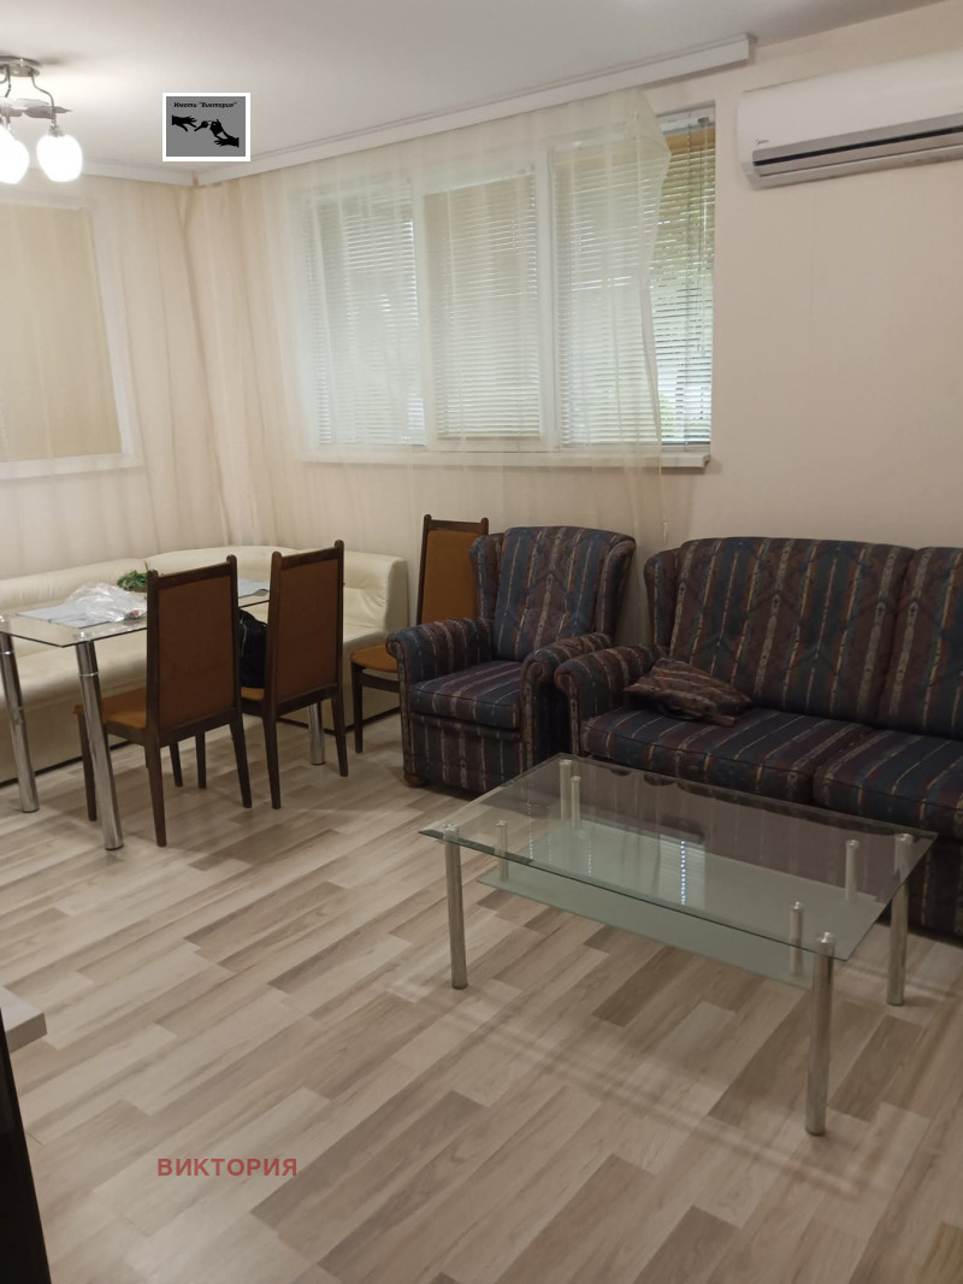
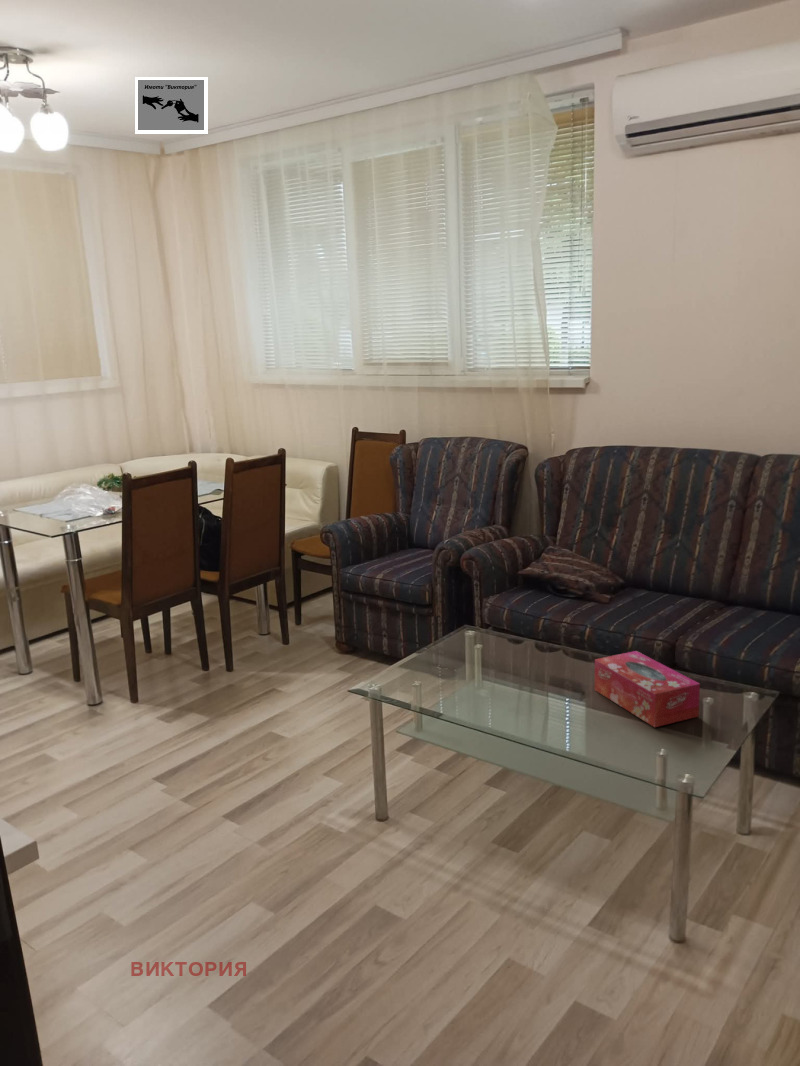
+ tissue box (644, 686)
